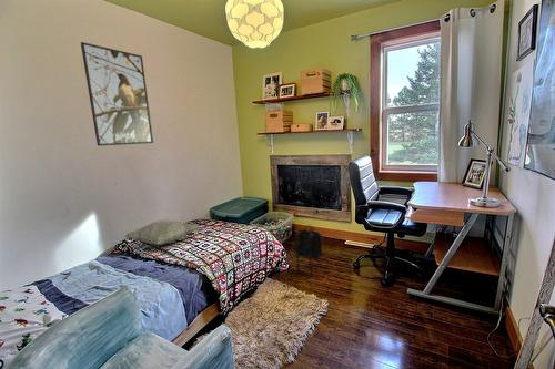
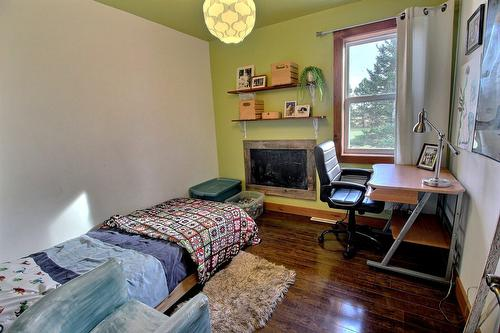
- backpack (309, 249)
- decorative pillow (163, 230)
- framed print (121, 98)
